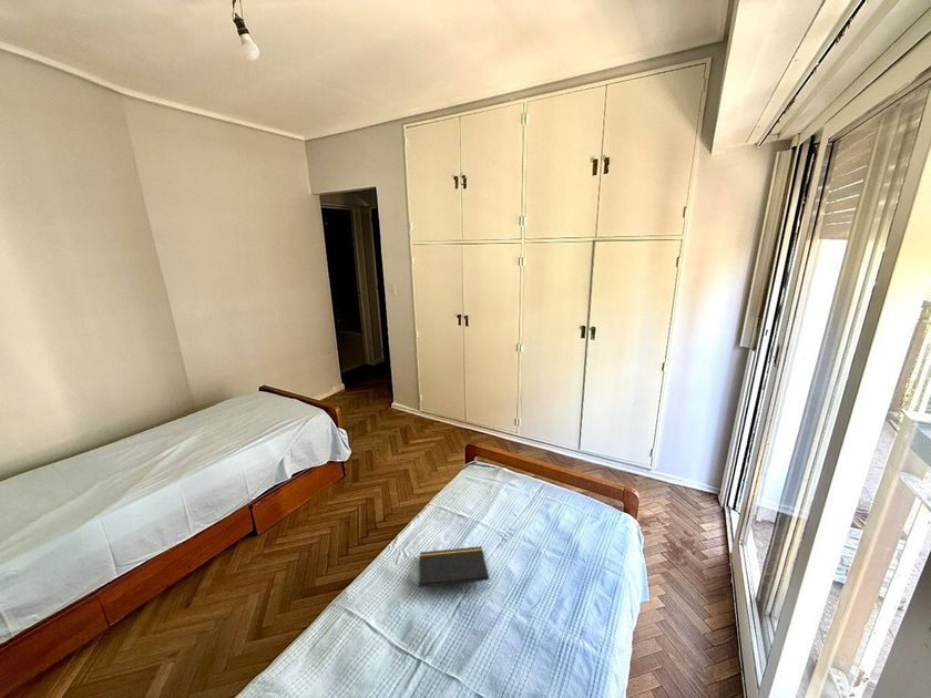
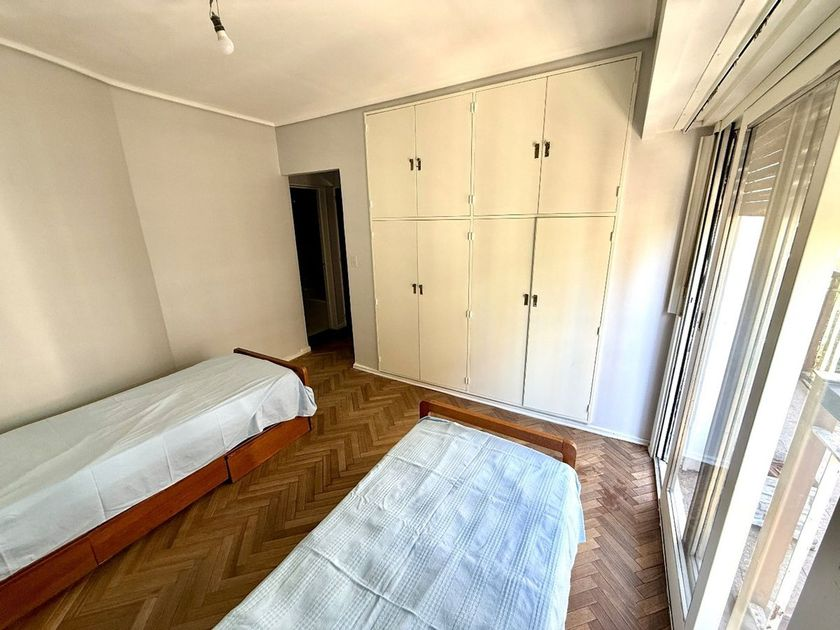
- notepad (452, 565)
